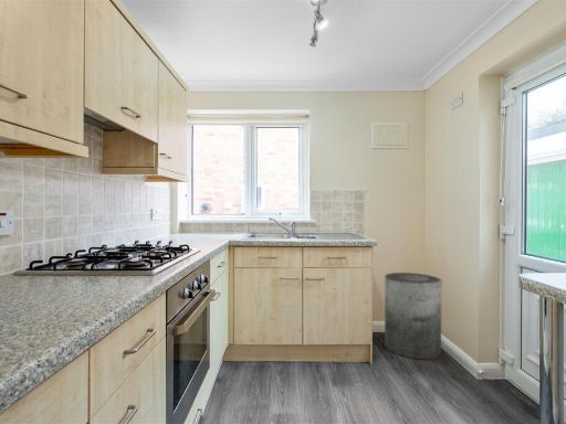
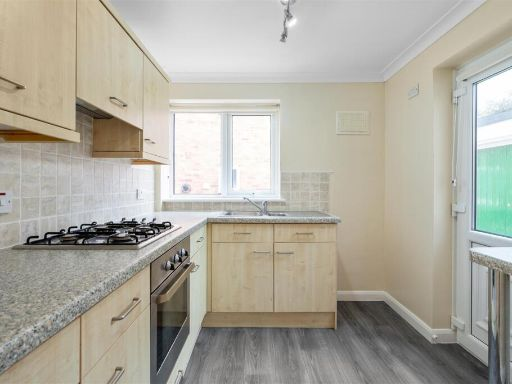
- trash can (411, 311)
